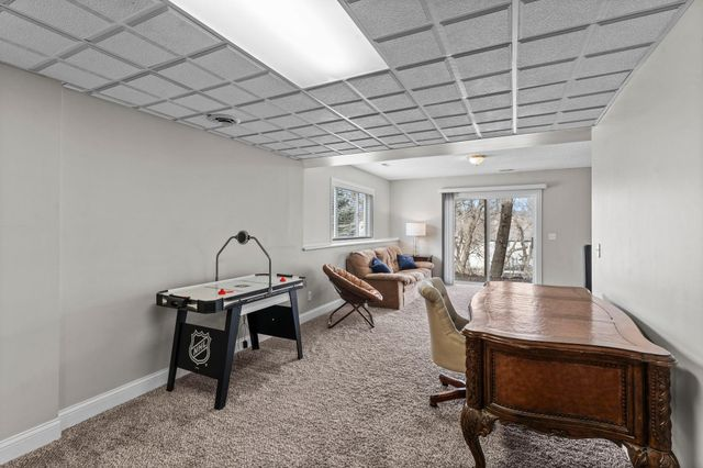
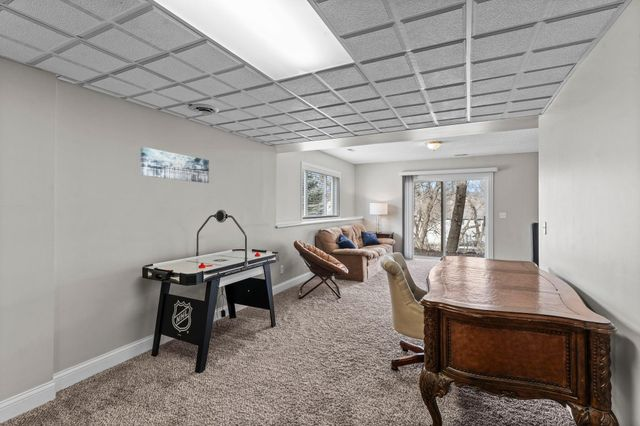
+ wall art (178, 167)
